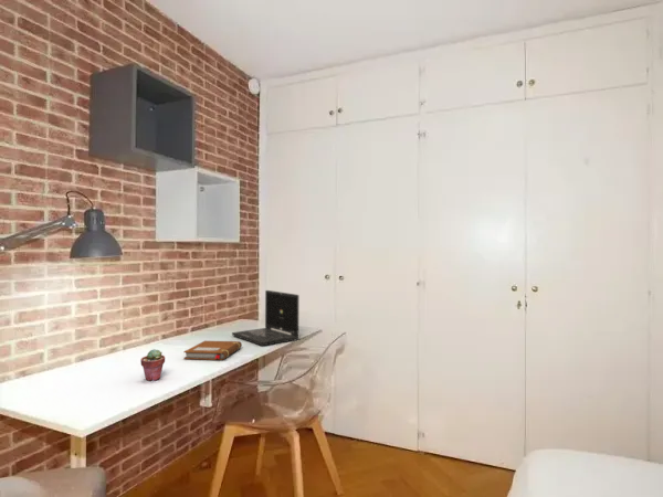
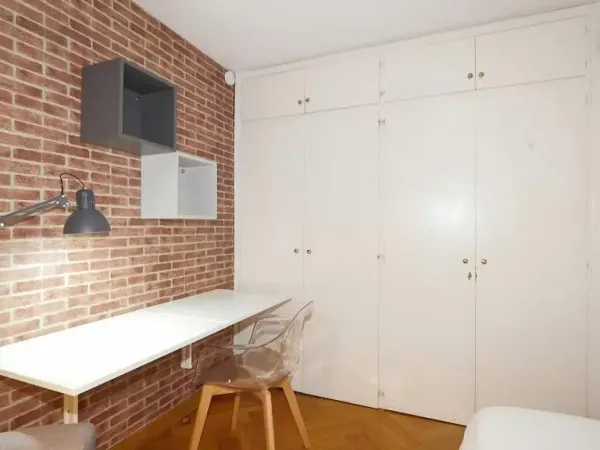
- notebook (213, 349)
- laptop (265, 316)
- potted succulent (152, 363)
